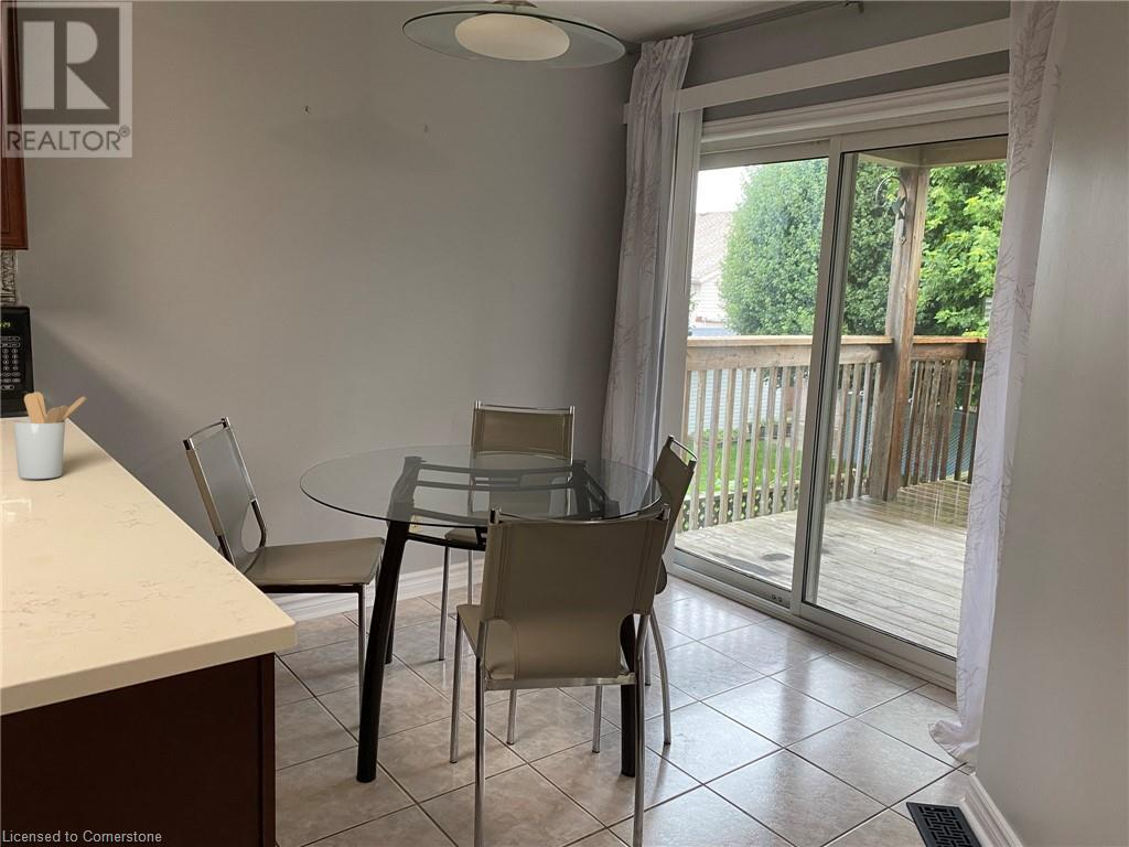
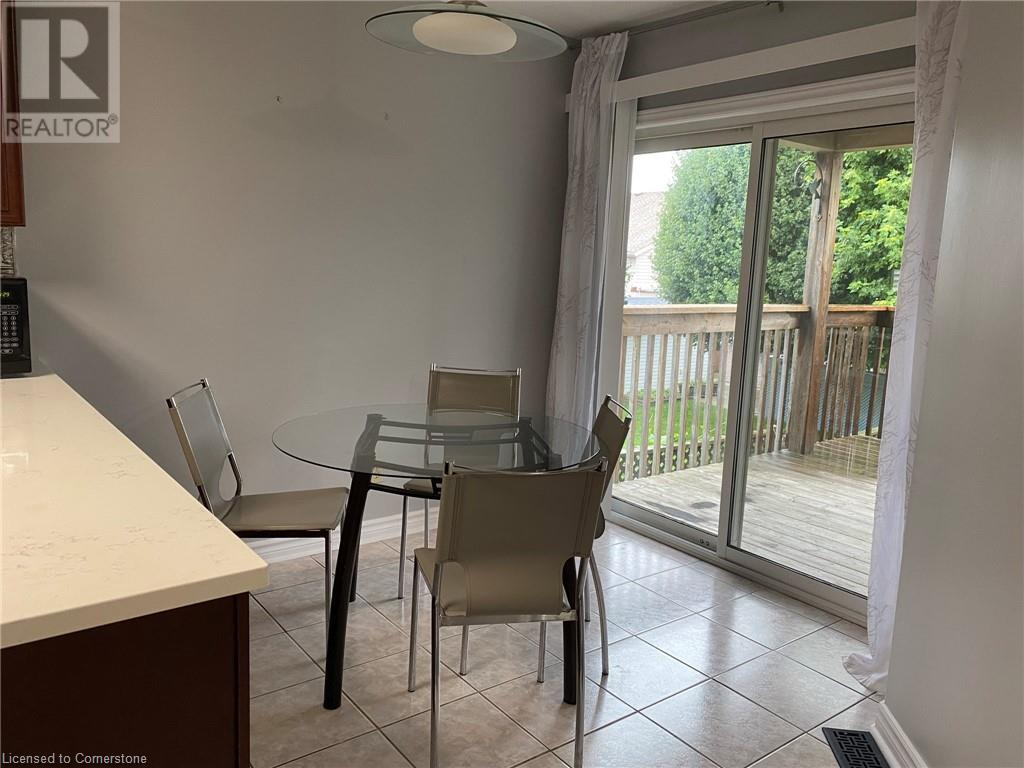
- utensil holder (53, 435)
